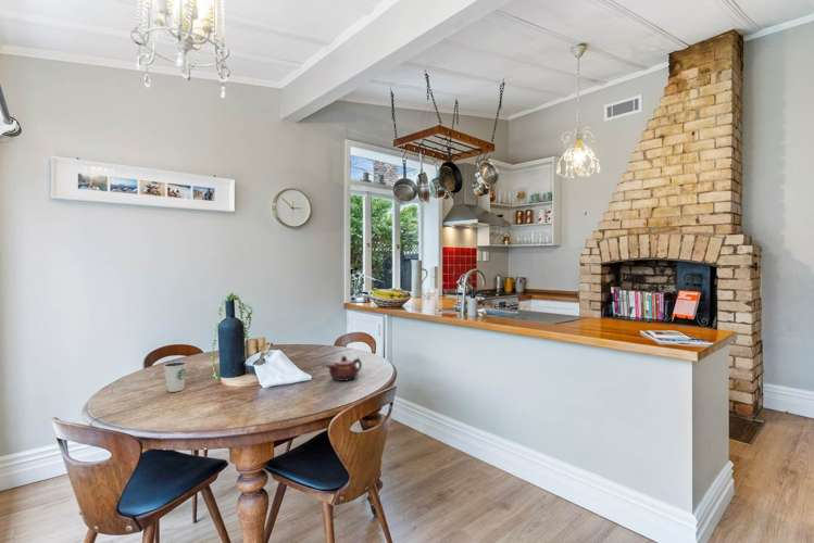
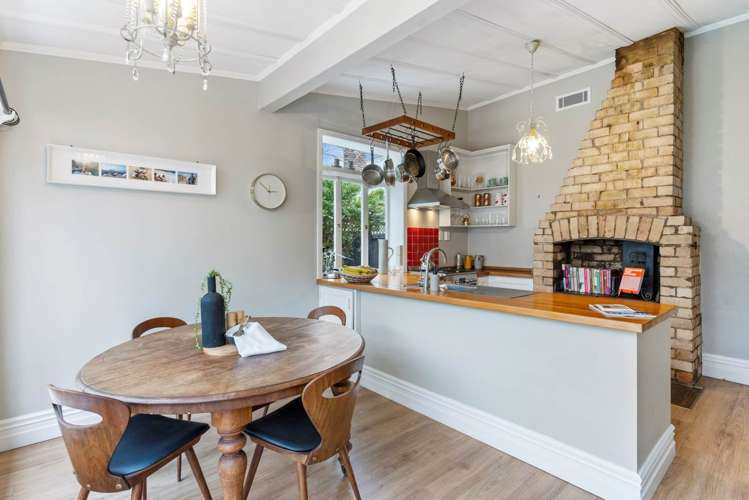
- teapot (345, 366)
- dixie cup (175, 377)
